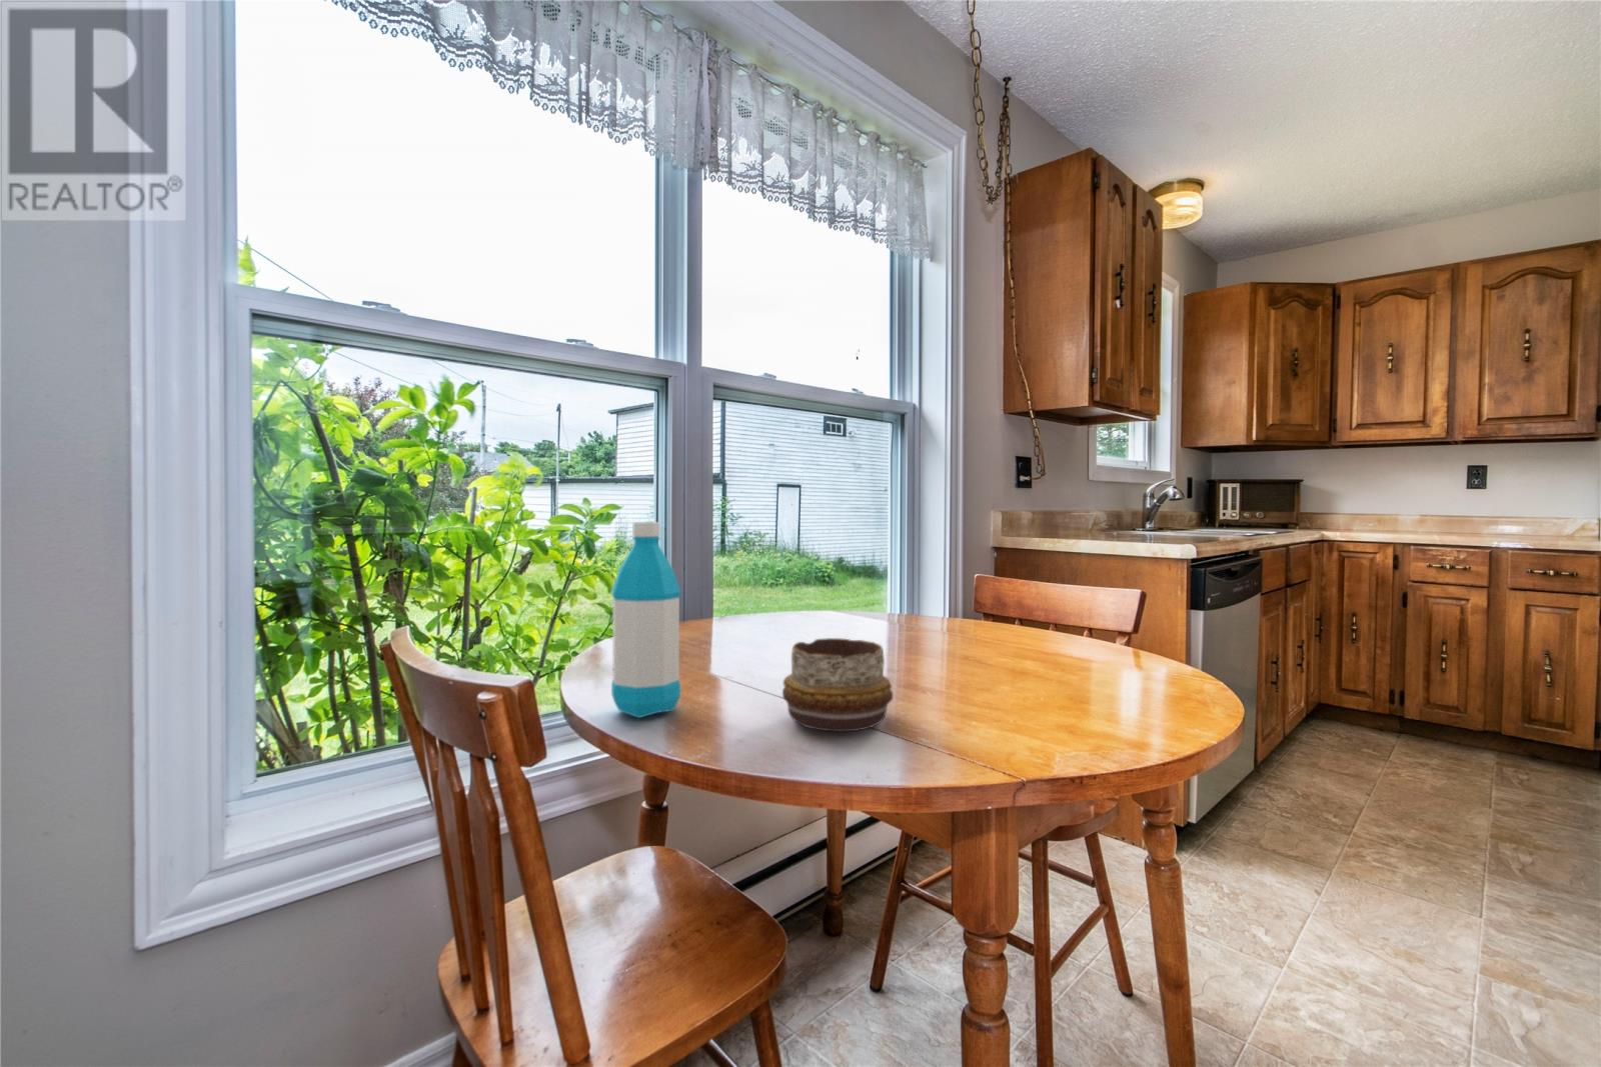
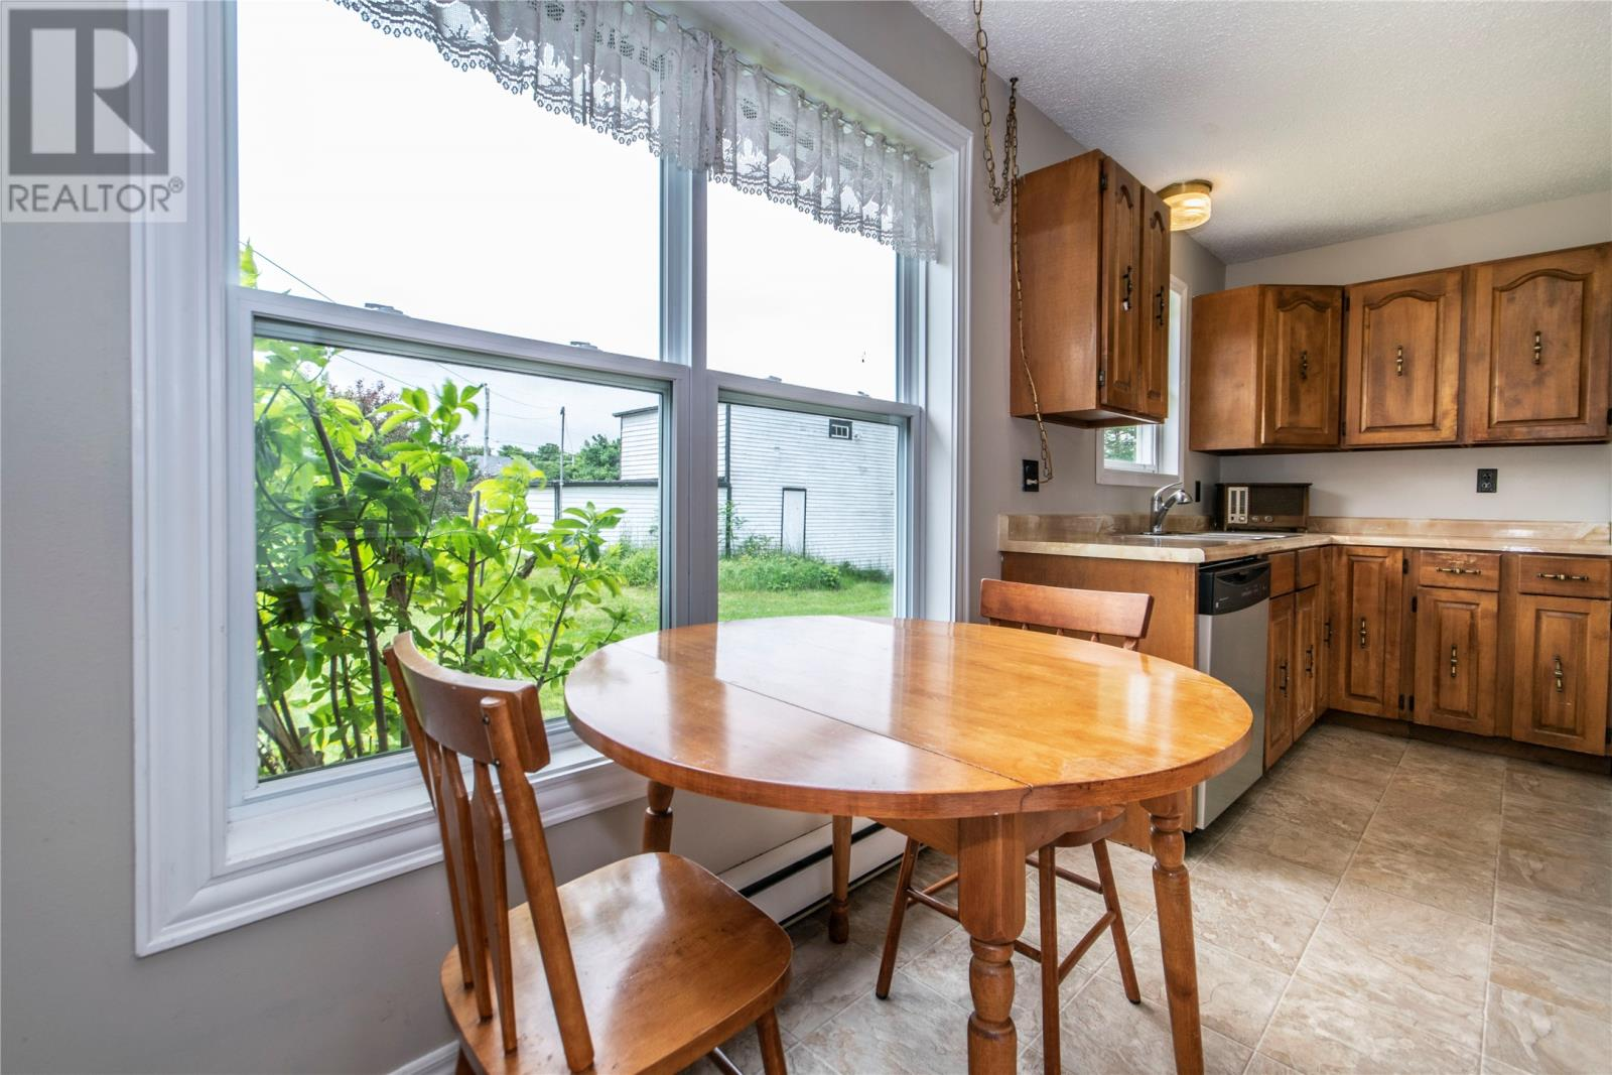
- decorative bowl (836, 684)
- water bottle (646, 616)
